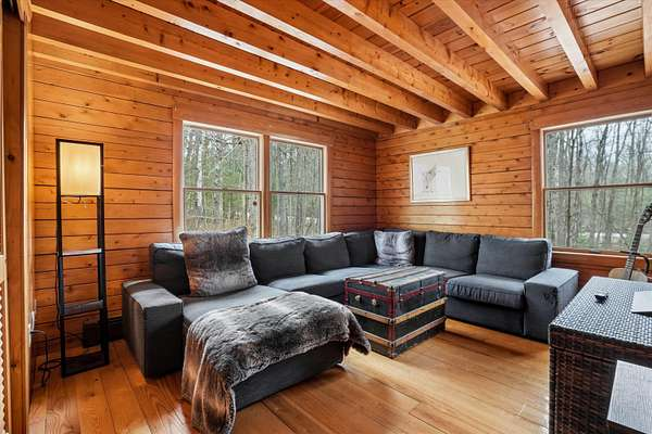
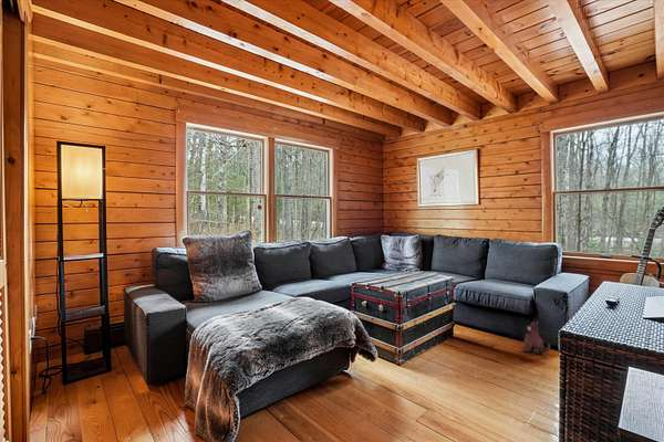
+ plush toy (537, 337)
